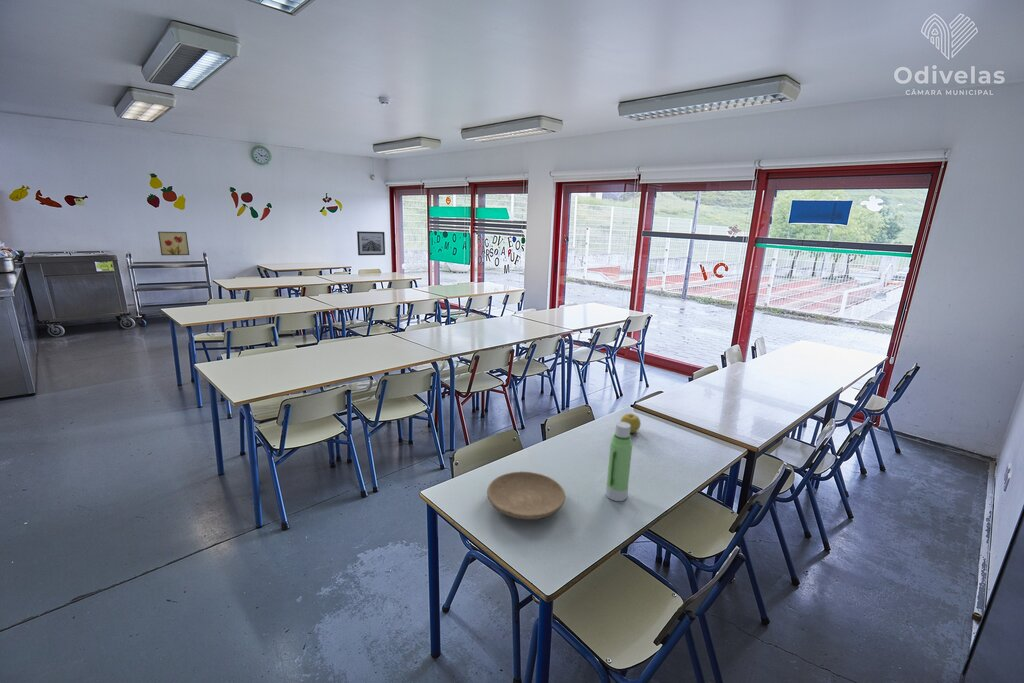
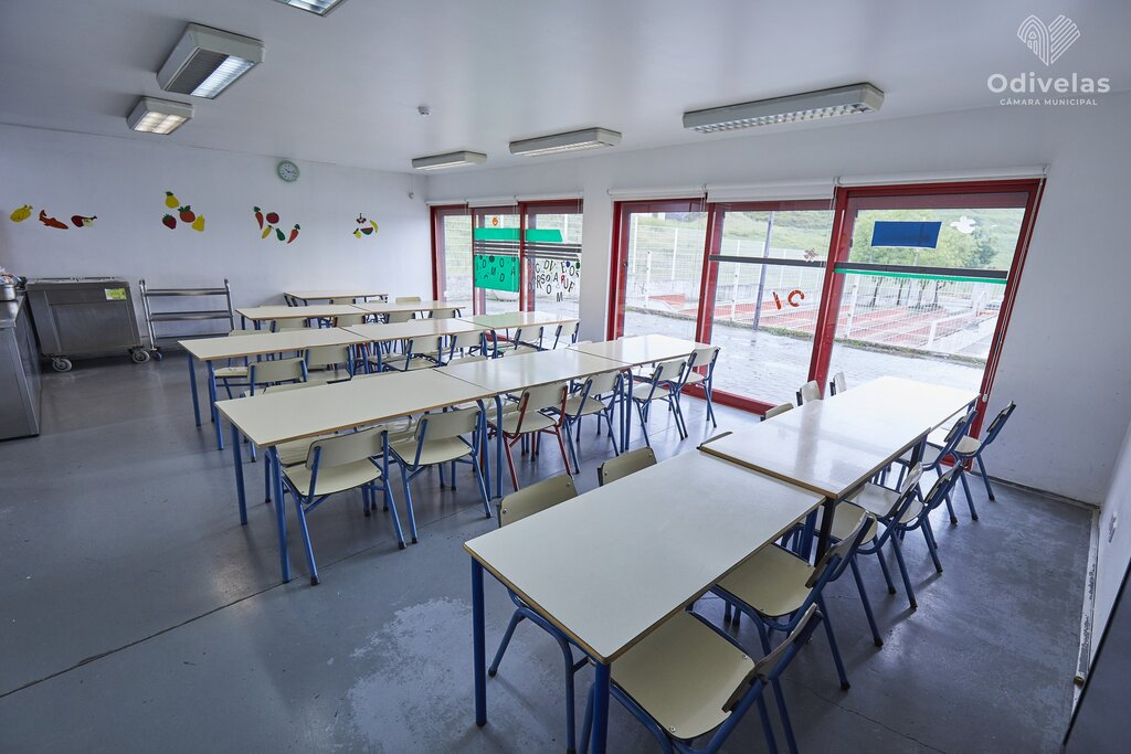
- plate (525, 497)
- water bottle (618, 460)
- fruit (630, 423)
- wall art (173, 243)
- wall art (371, 243)
